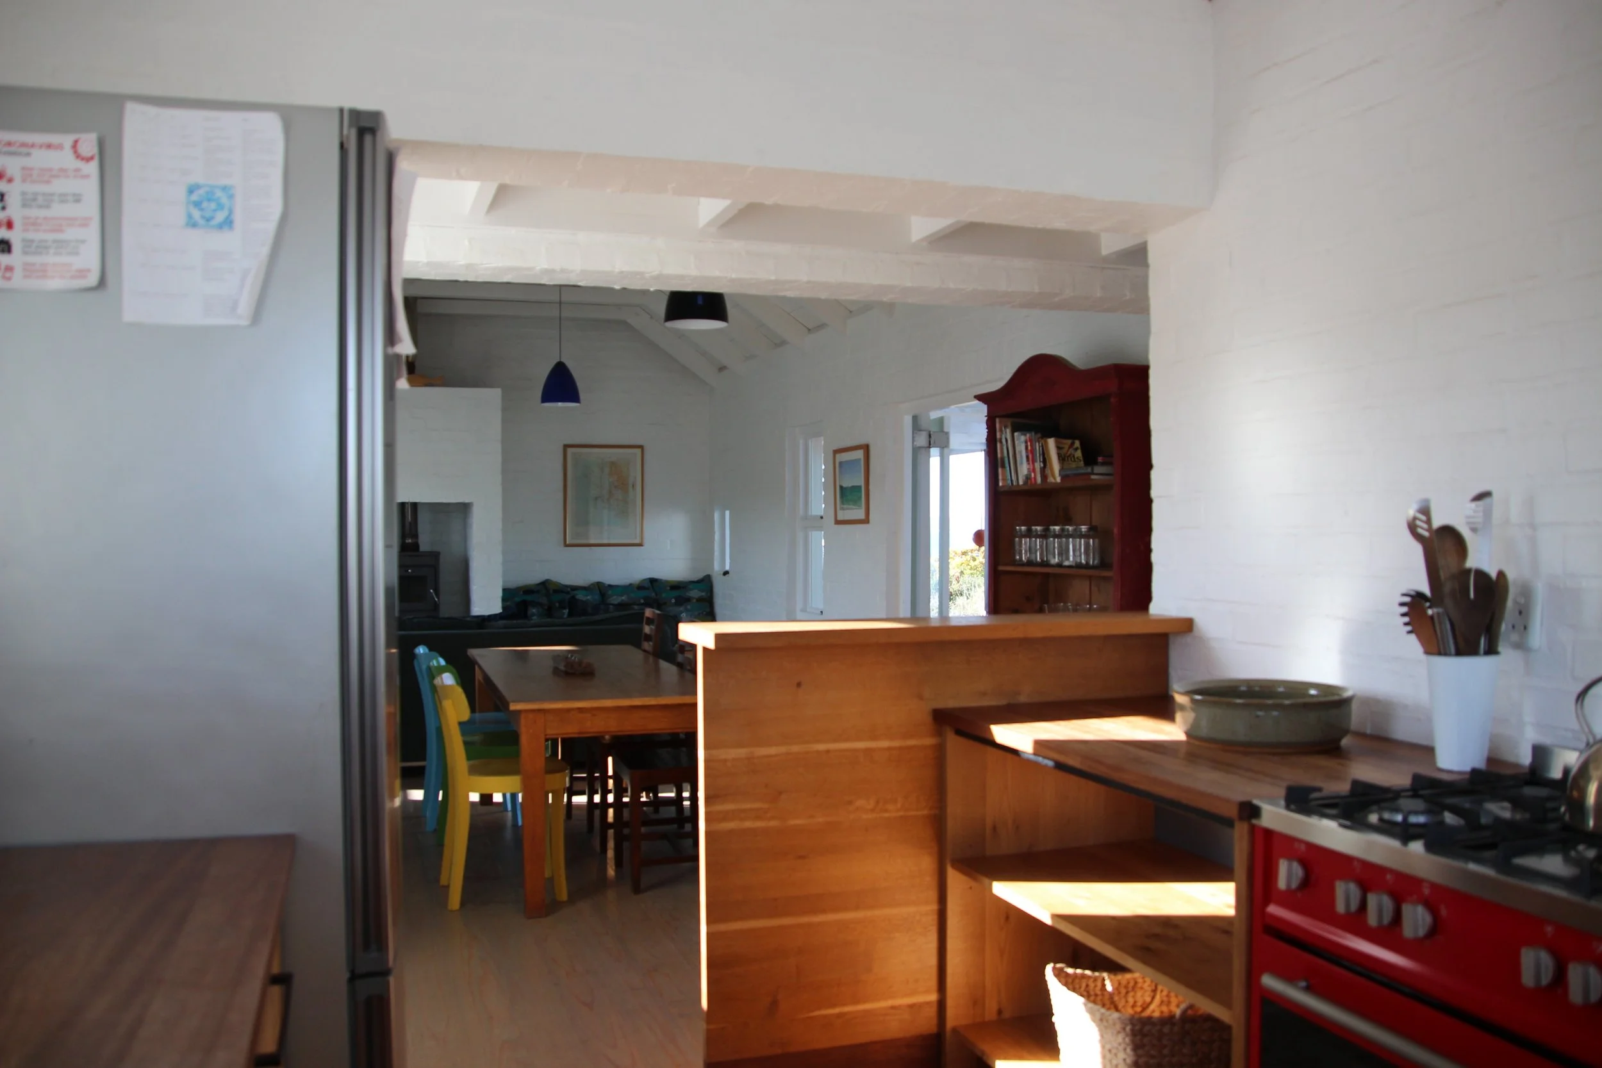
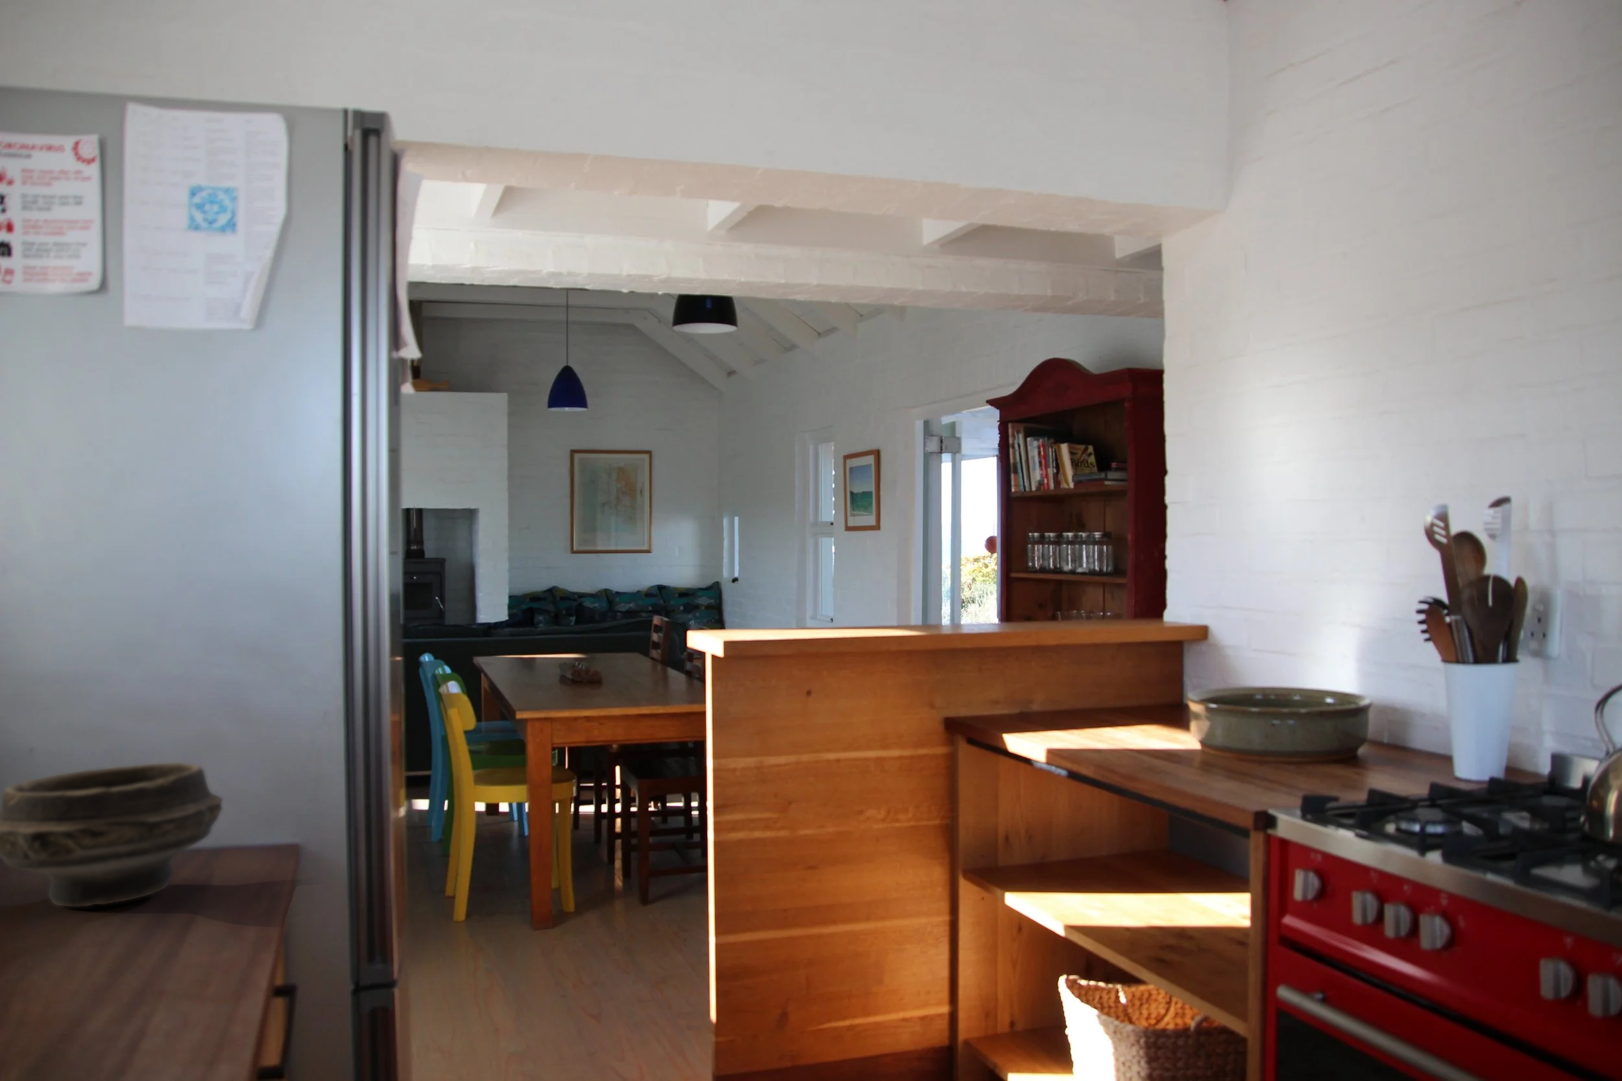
+ bowl (111, 834)
